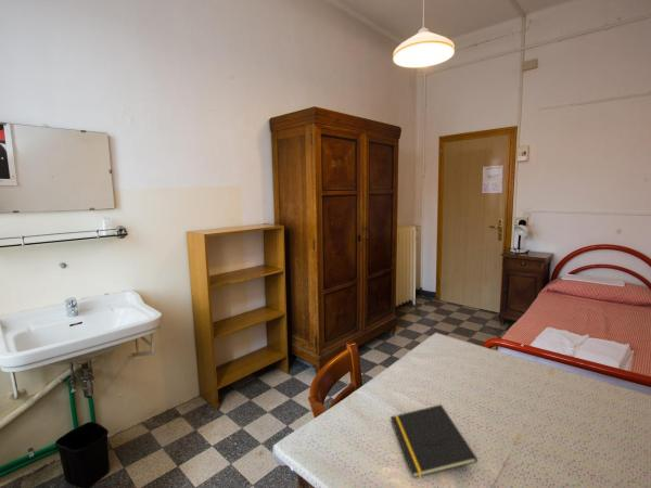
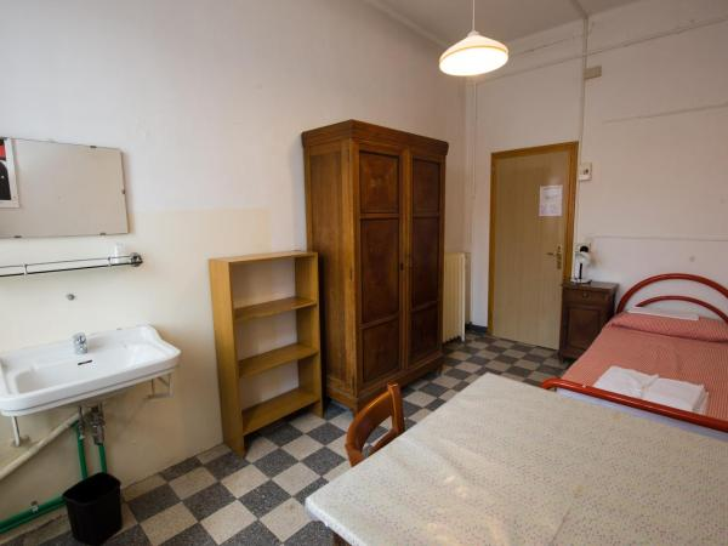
- notepad (429, 437)
